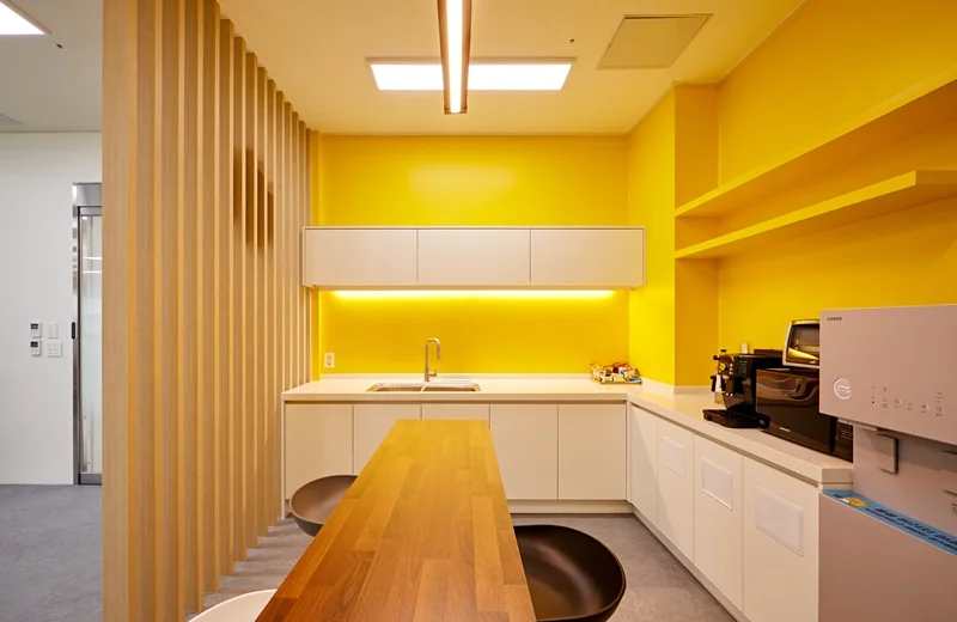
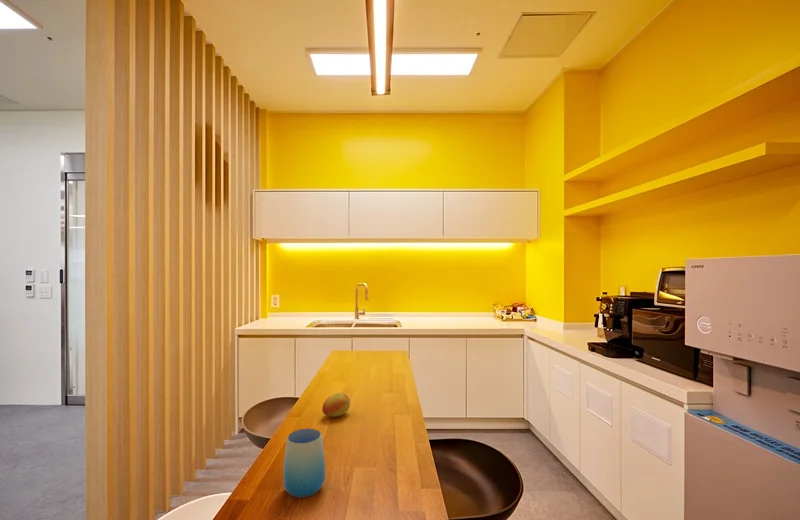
+ fruit (336, 404)
+ cup (304, 462)
